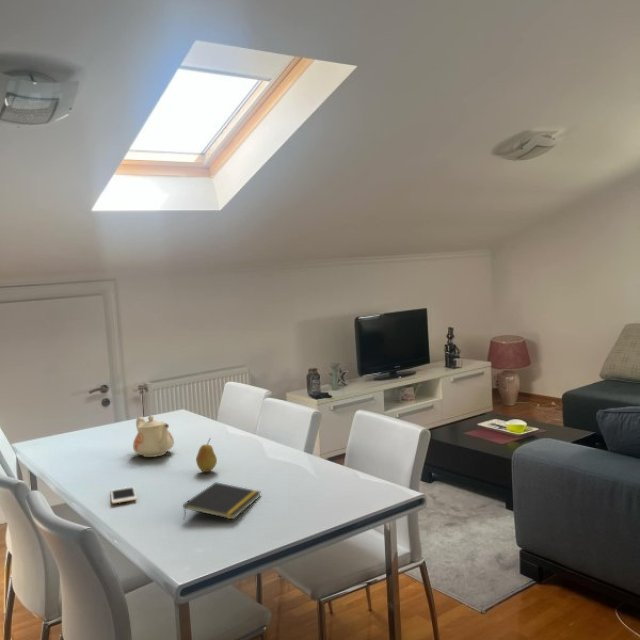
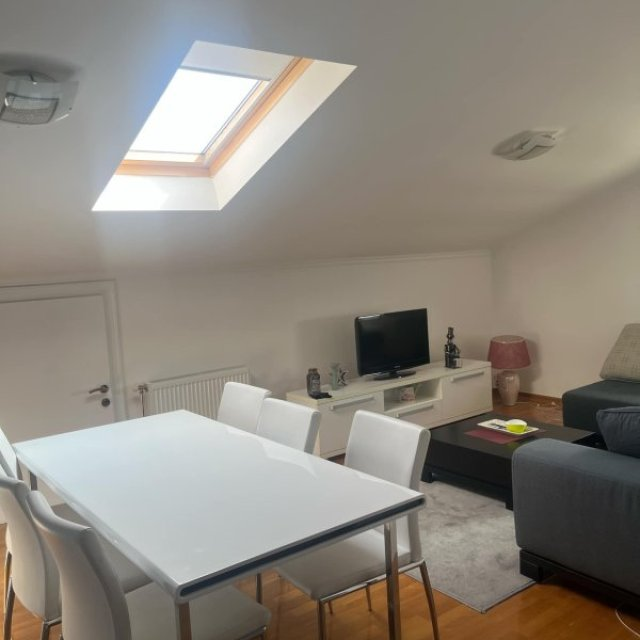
- fruit (206, 456)
- teapot (152, 434)
- notepad (223, 499)
- cell phone (123, 494)
